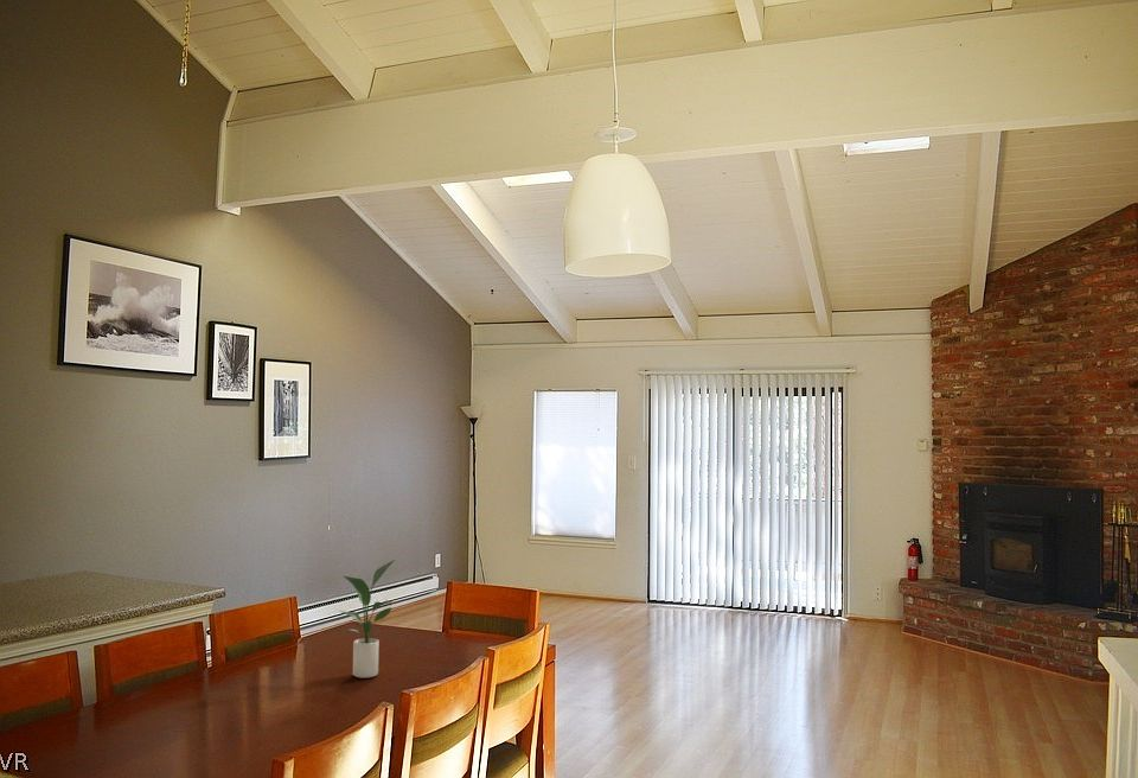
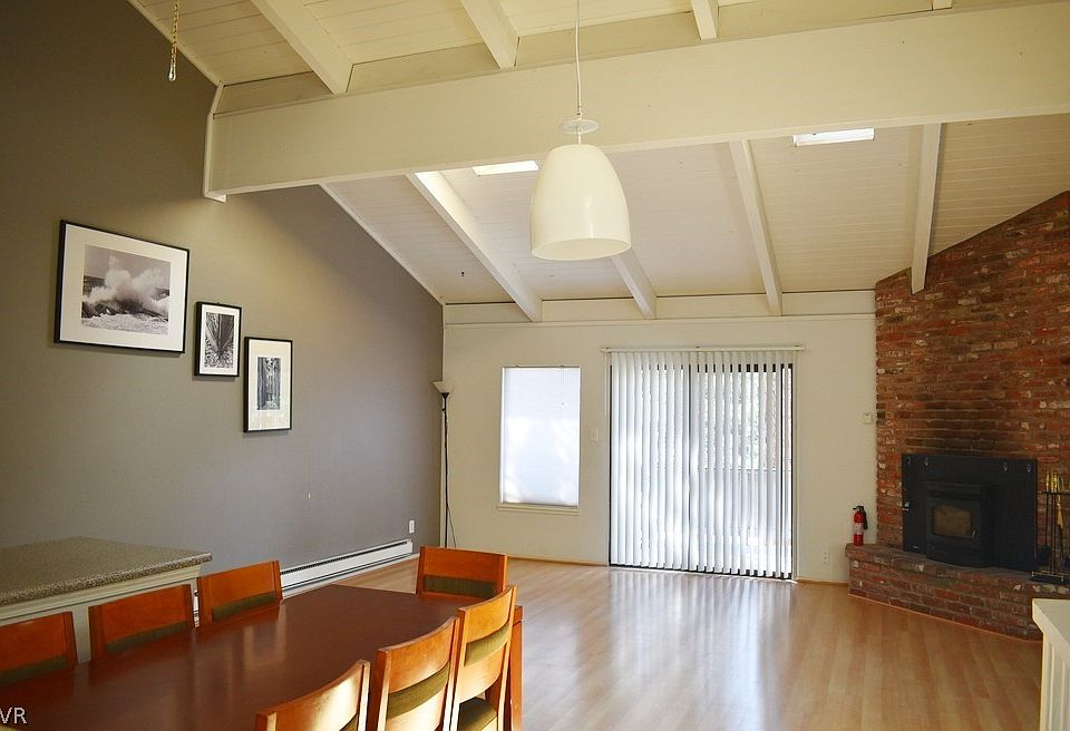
- potted plant (366, 616)
